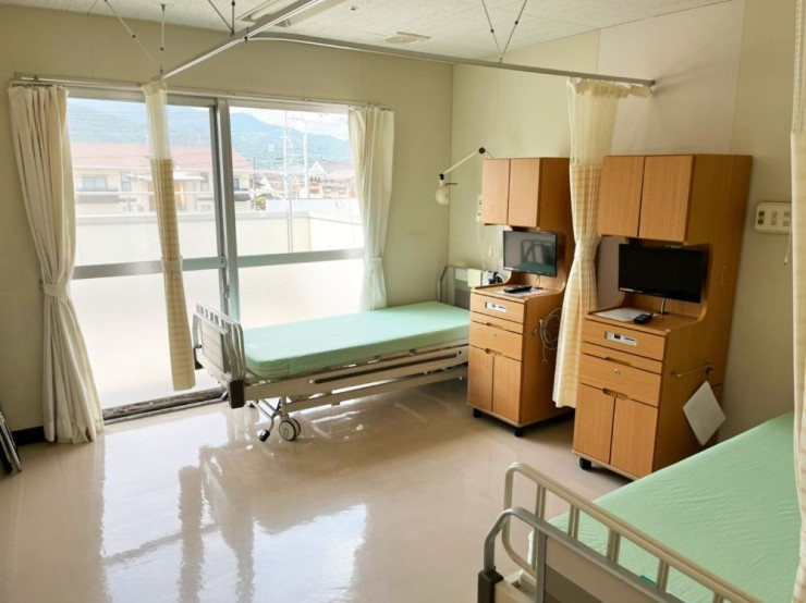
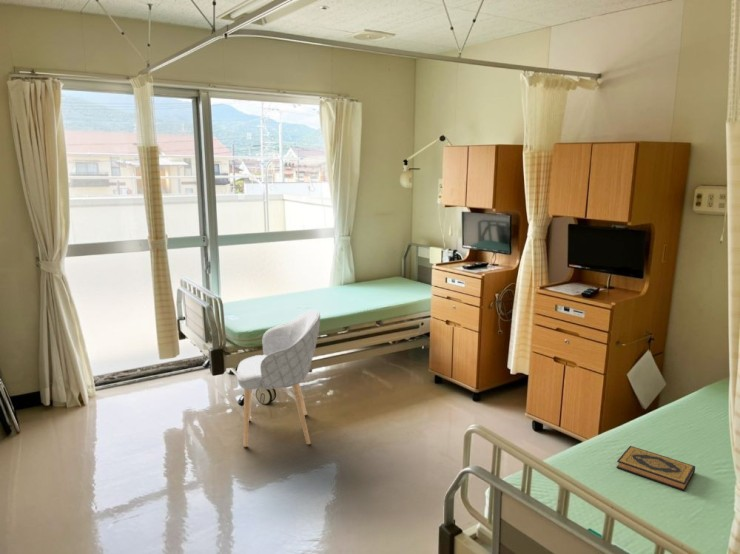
+ chair (279, 373)
+ hardback book (655, 466)
